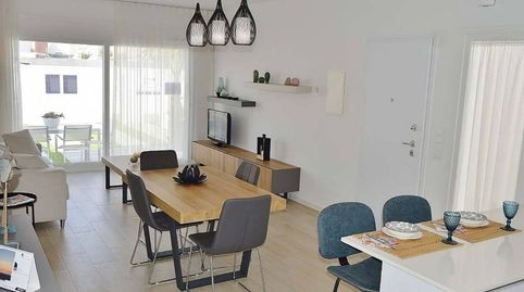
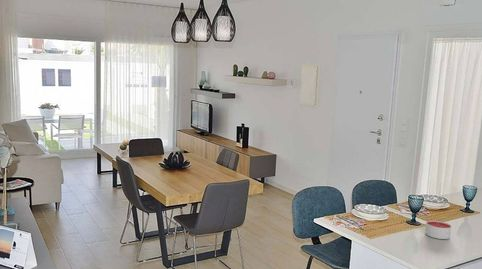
+ candle (438, 229)
